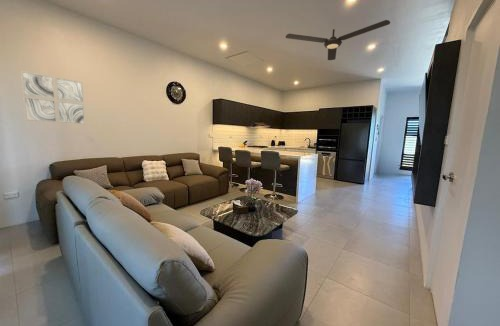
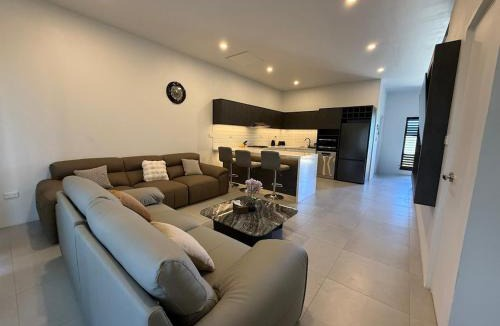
- ceiling fan (332, 43)
- wall art (55, 101)
